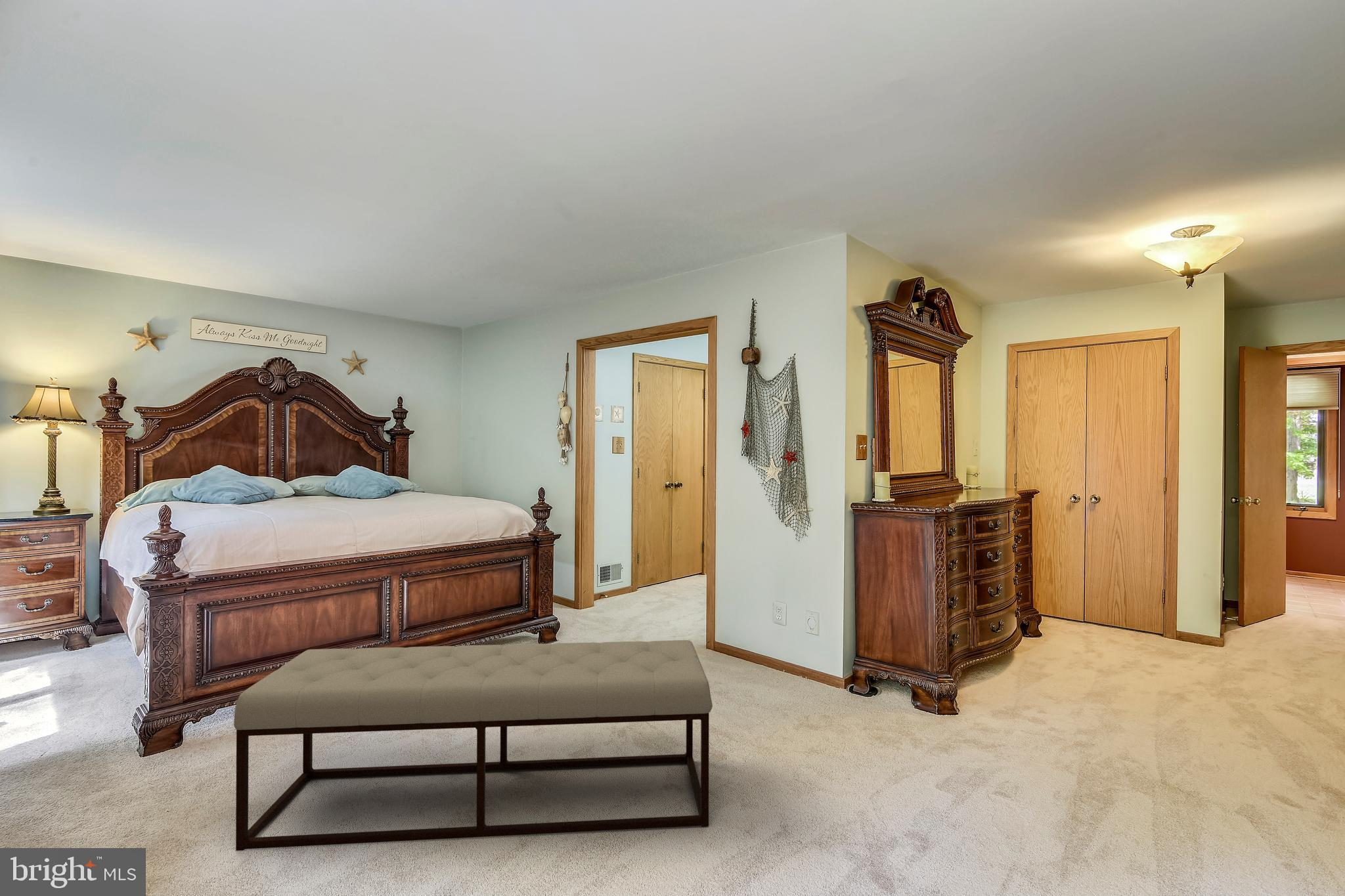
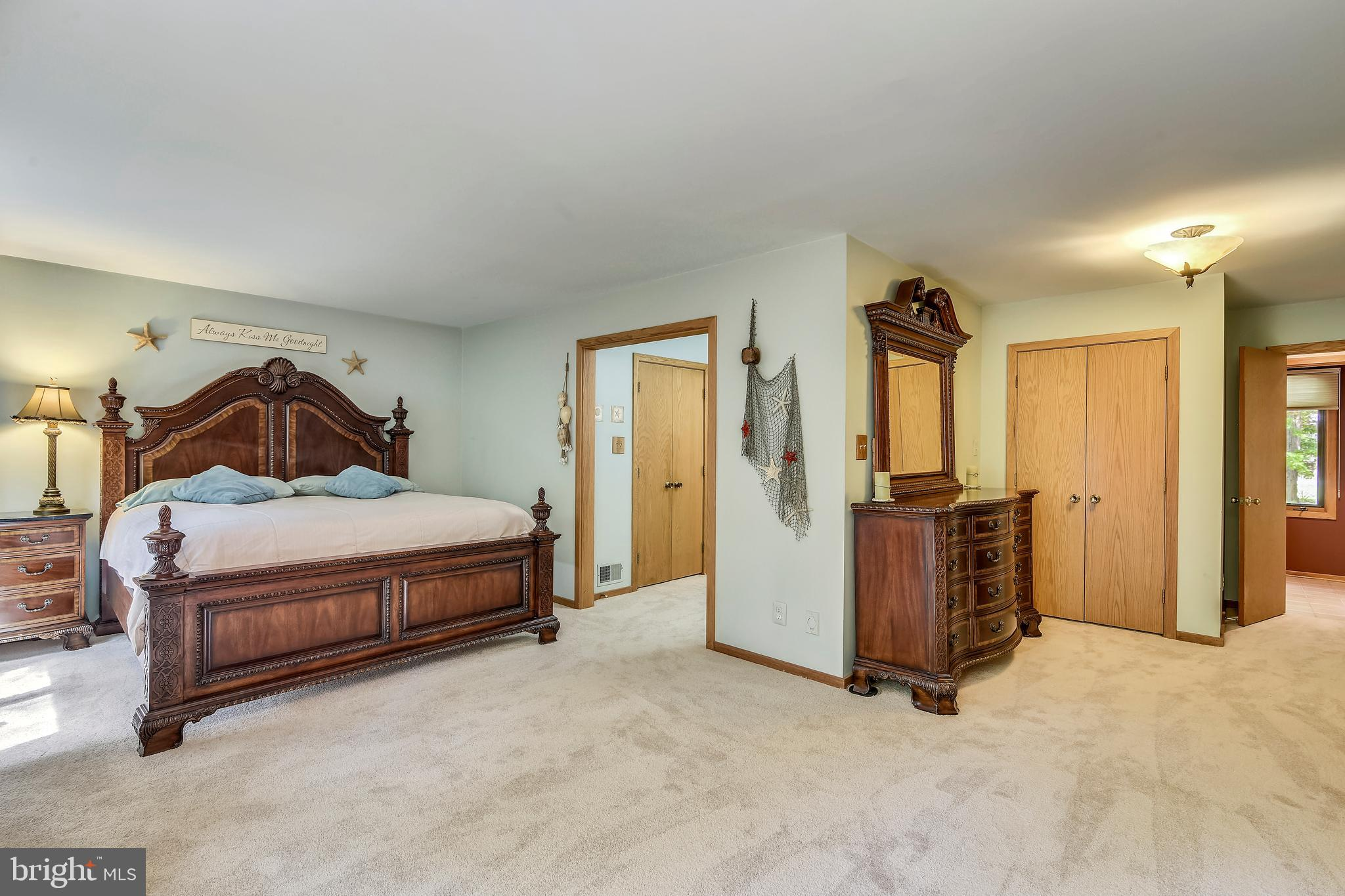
- bench (493, 727)
